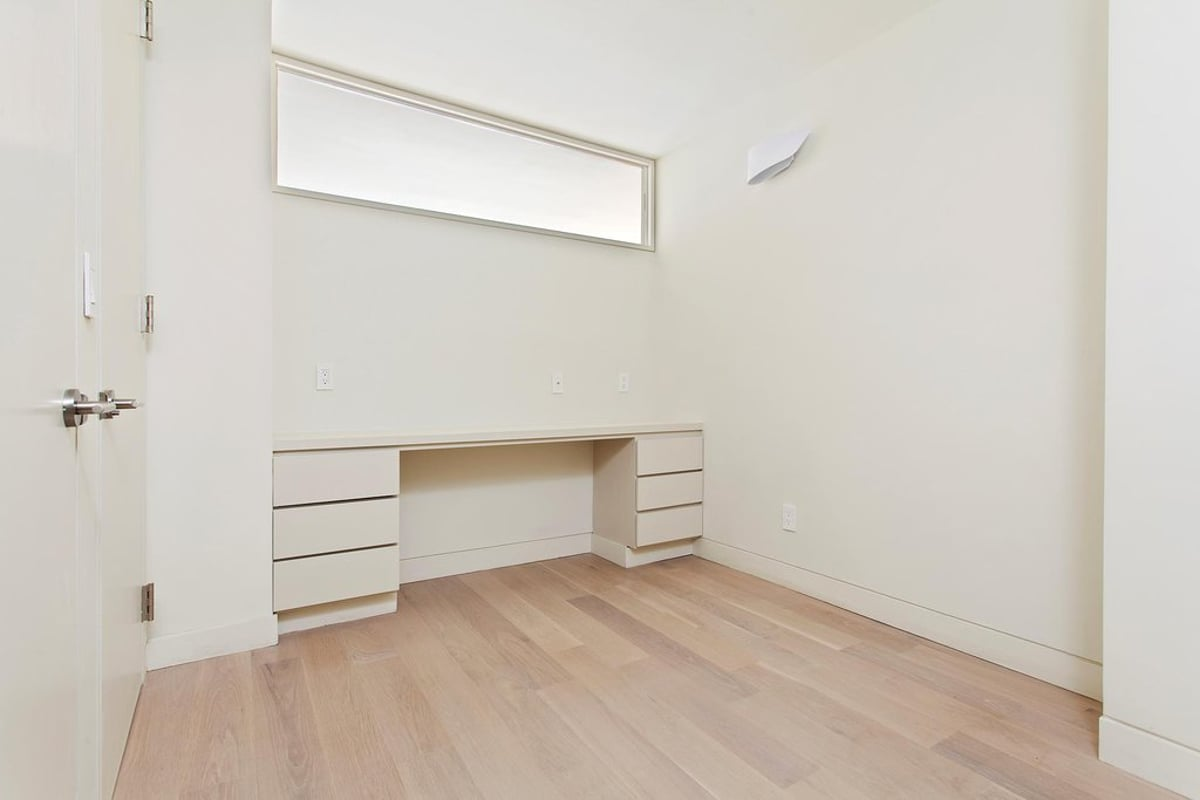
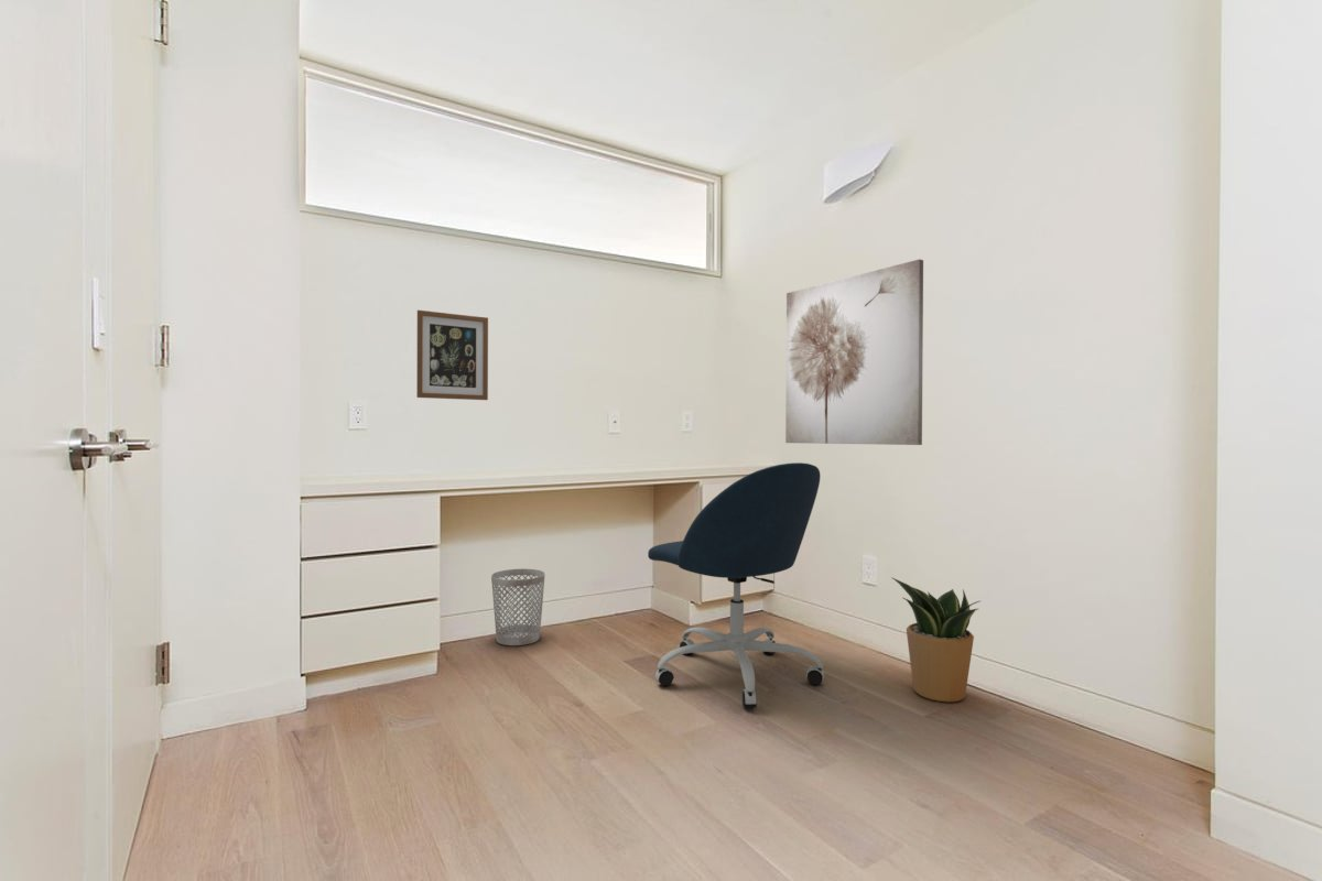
+ potted plant (936, 640)
+ wall art (453, 356)
+ wastebasket (518, 607)
+ office chair (735, 566)
+ wall art (847, 360)
